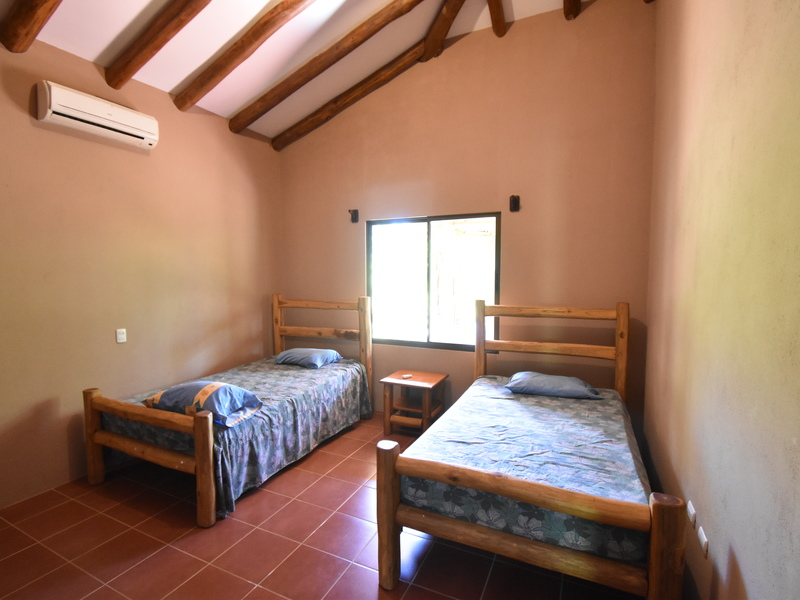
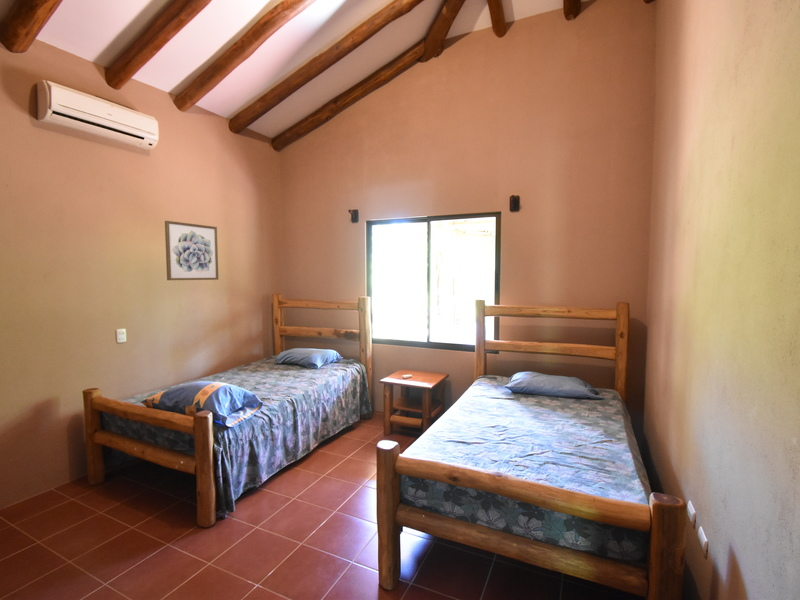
+ wall art (193, 252)
